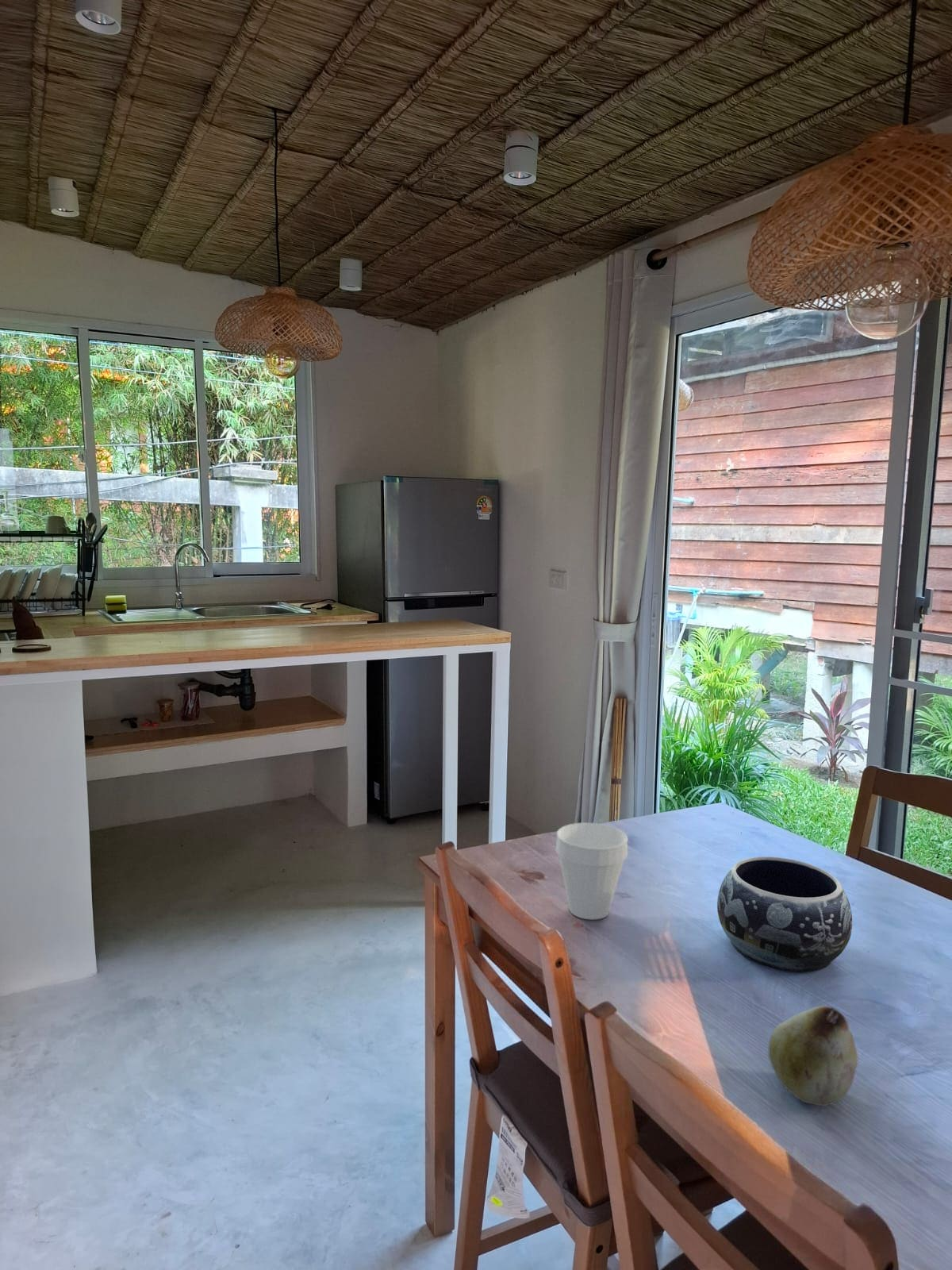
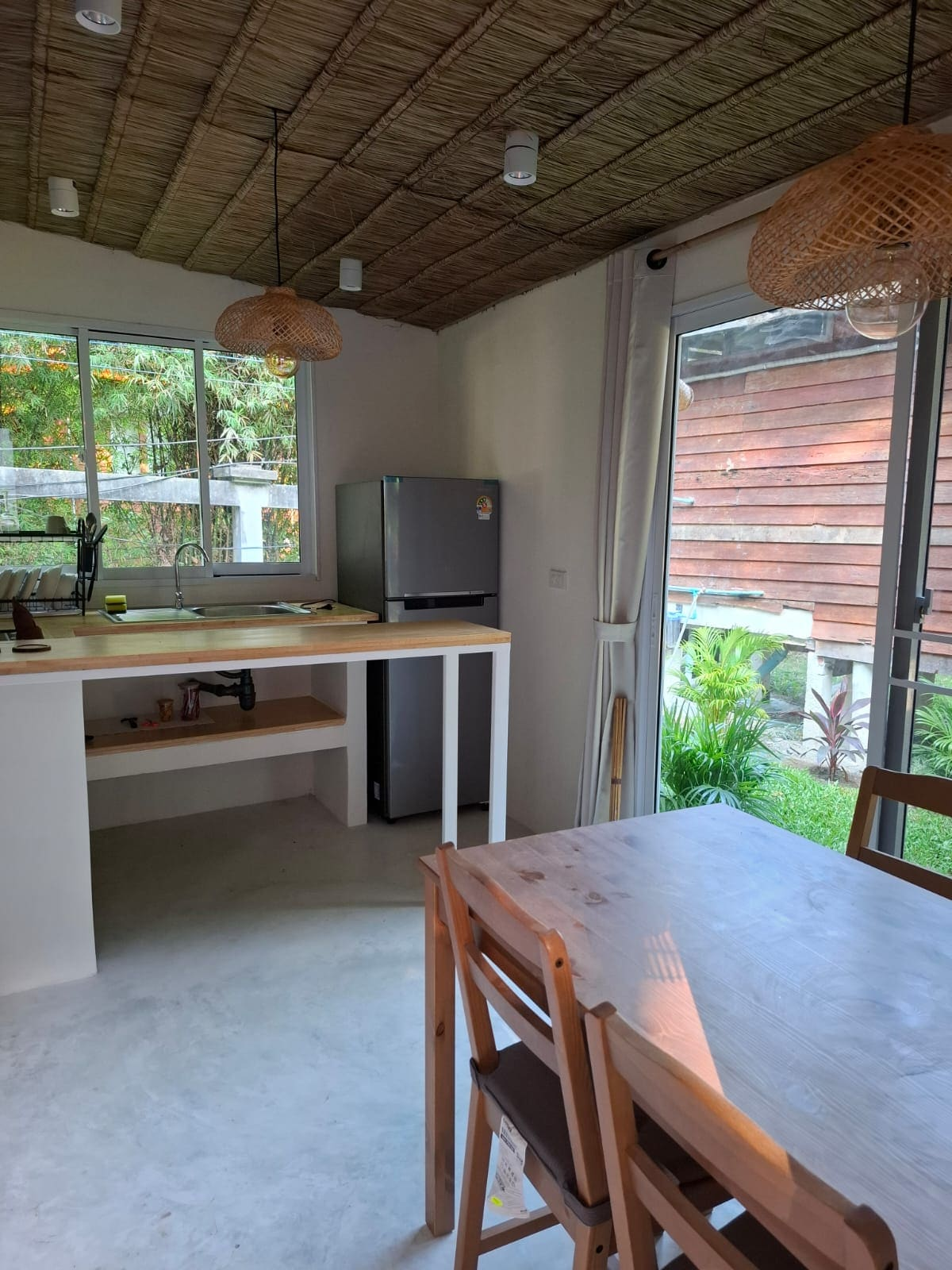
- fruit (812, 1045)
- decorative bowl (782, 911)
- cup (590, 872)
